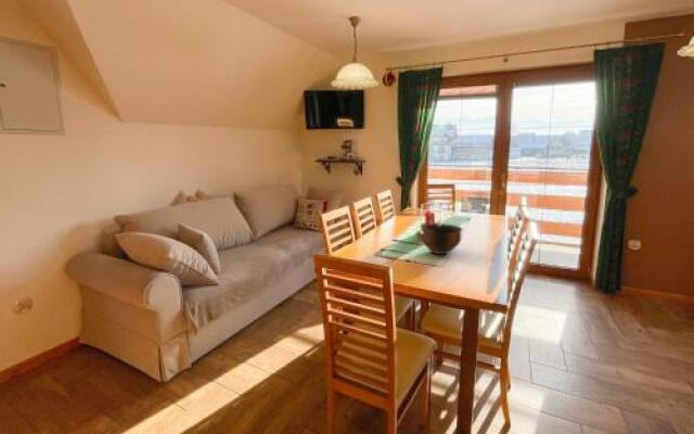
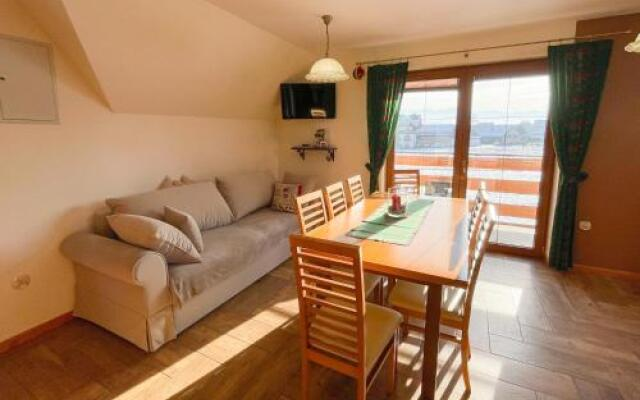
- bowl (440, 240)
